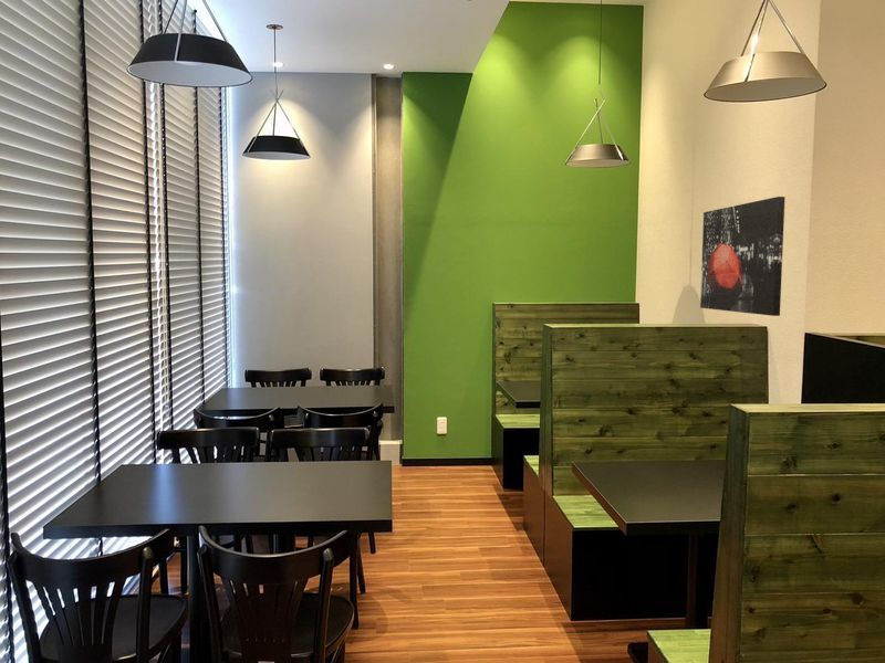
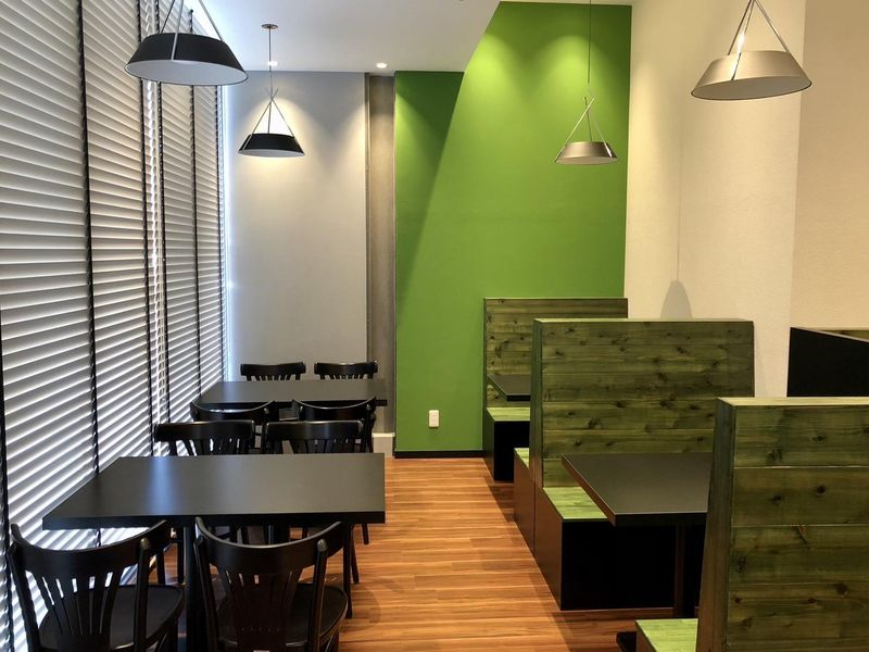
- wall art (737, 259)
